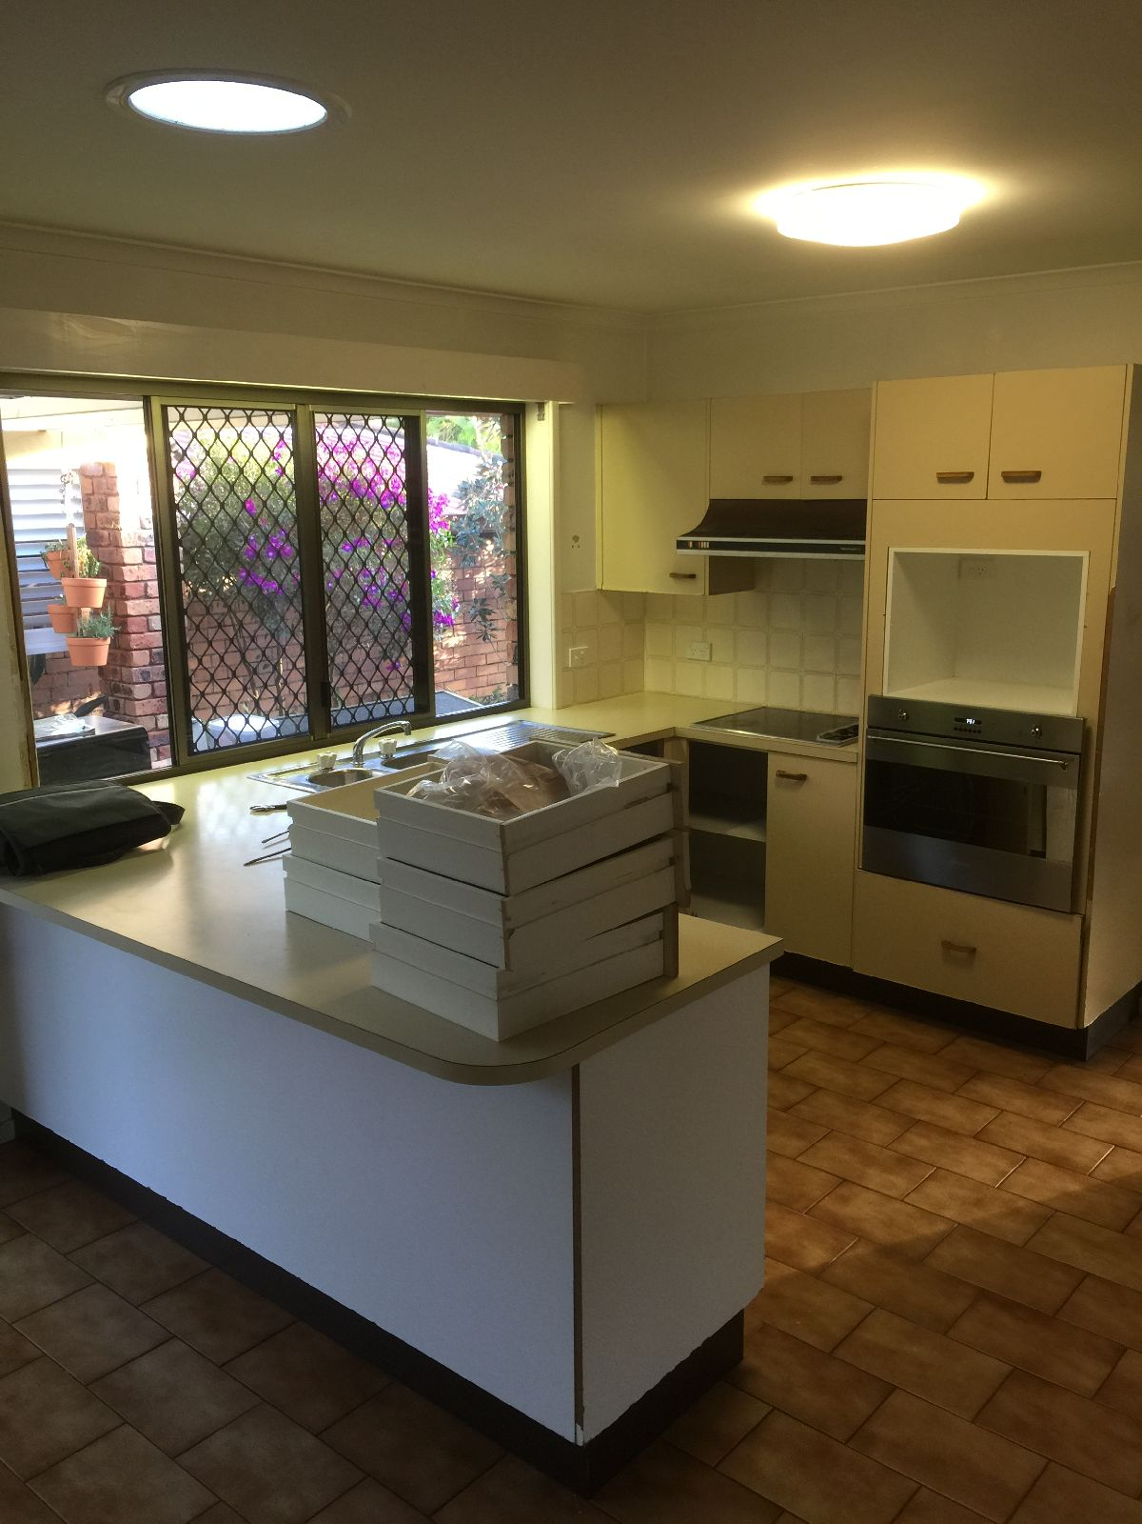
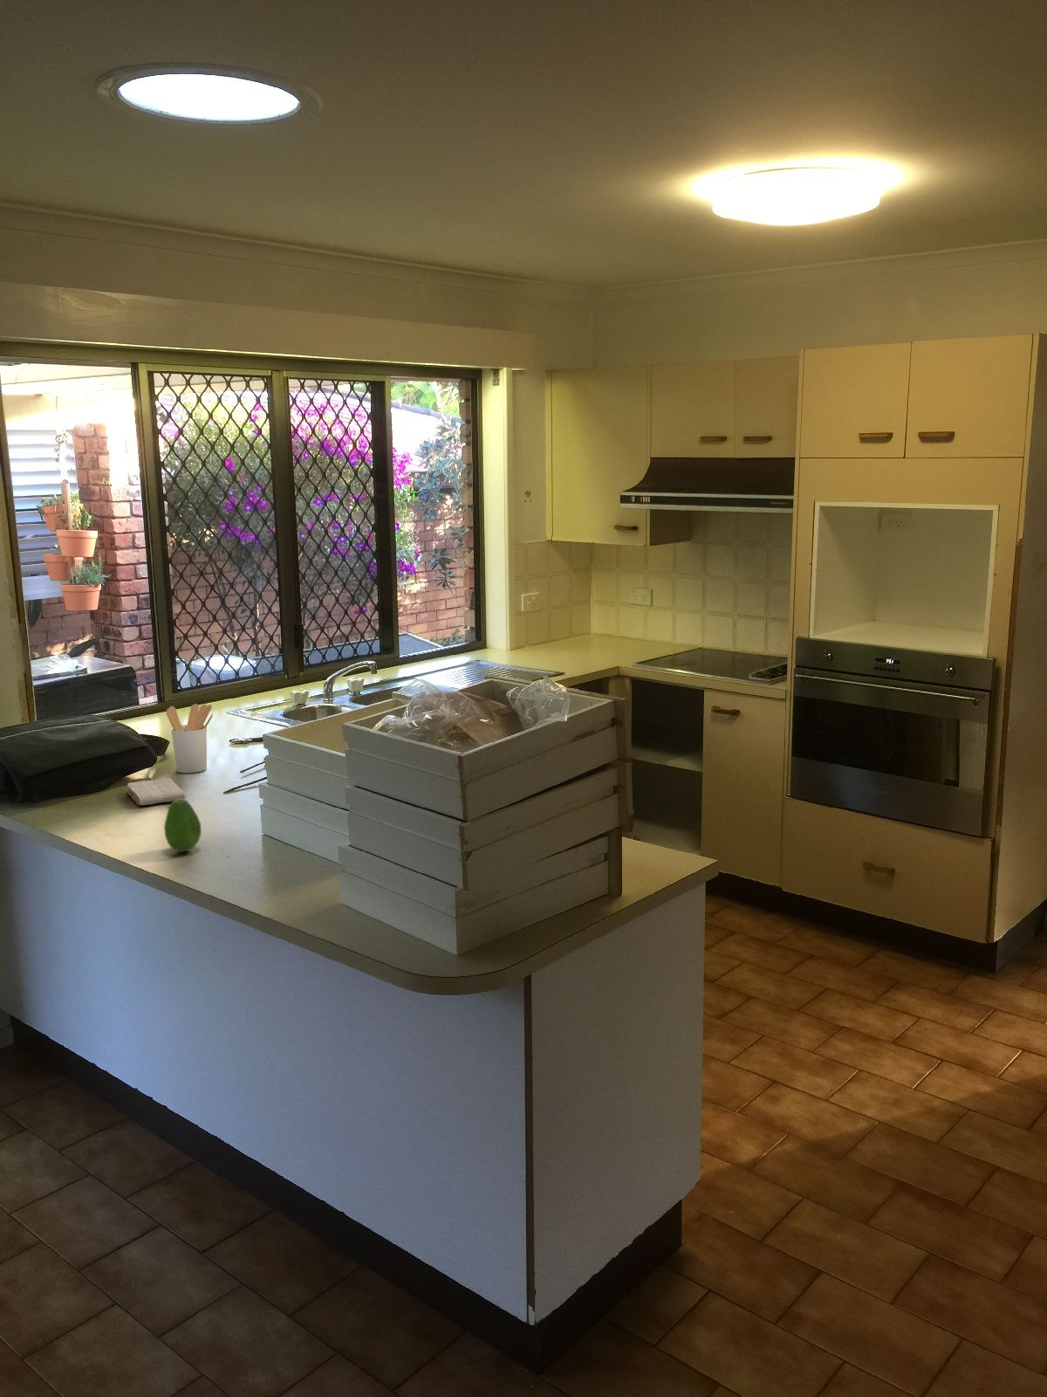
+ fruit (183, 825)
+ utensil holder (194, 736)
+ washcloth (154, 790)
